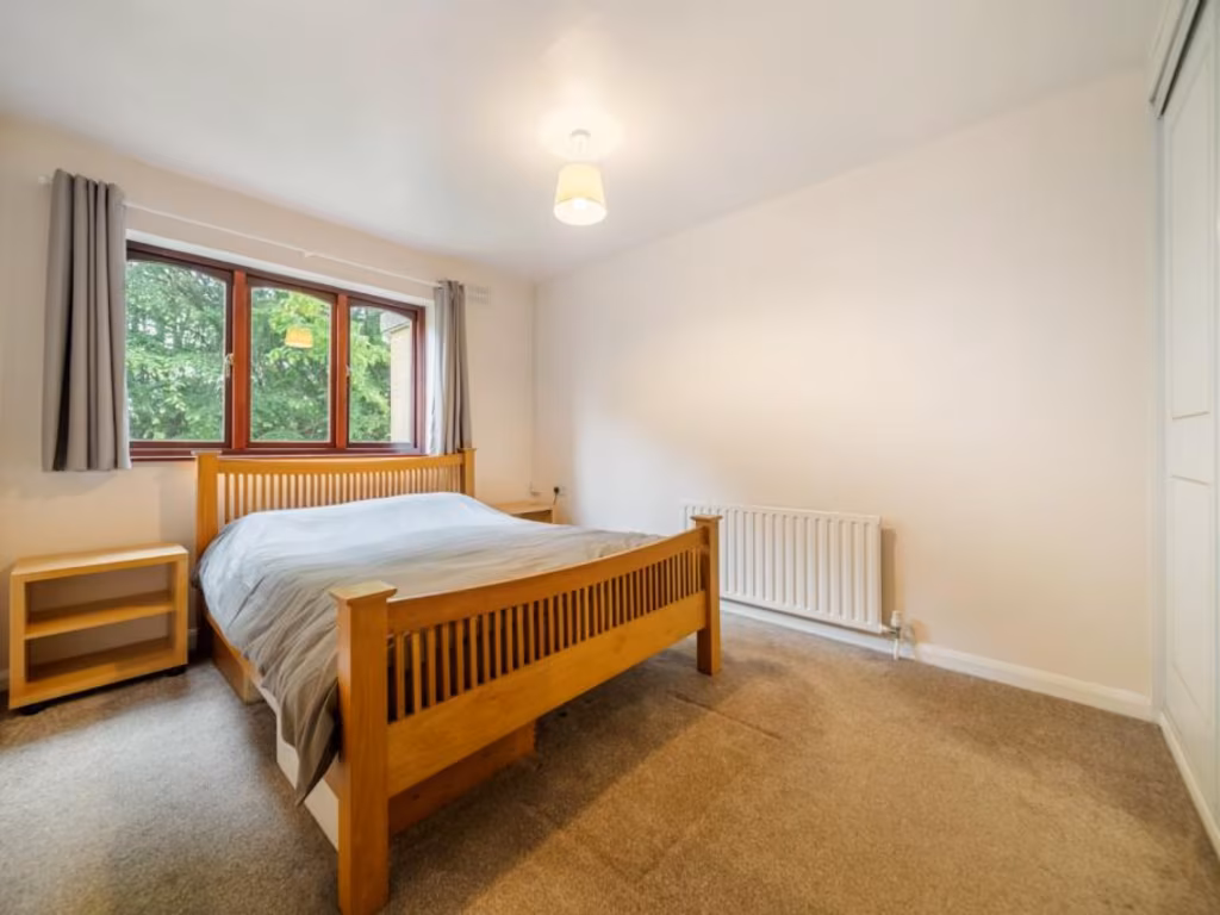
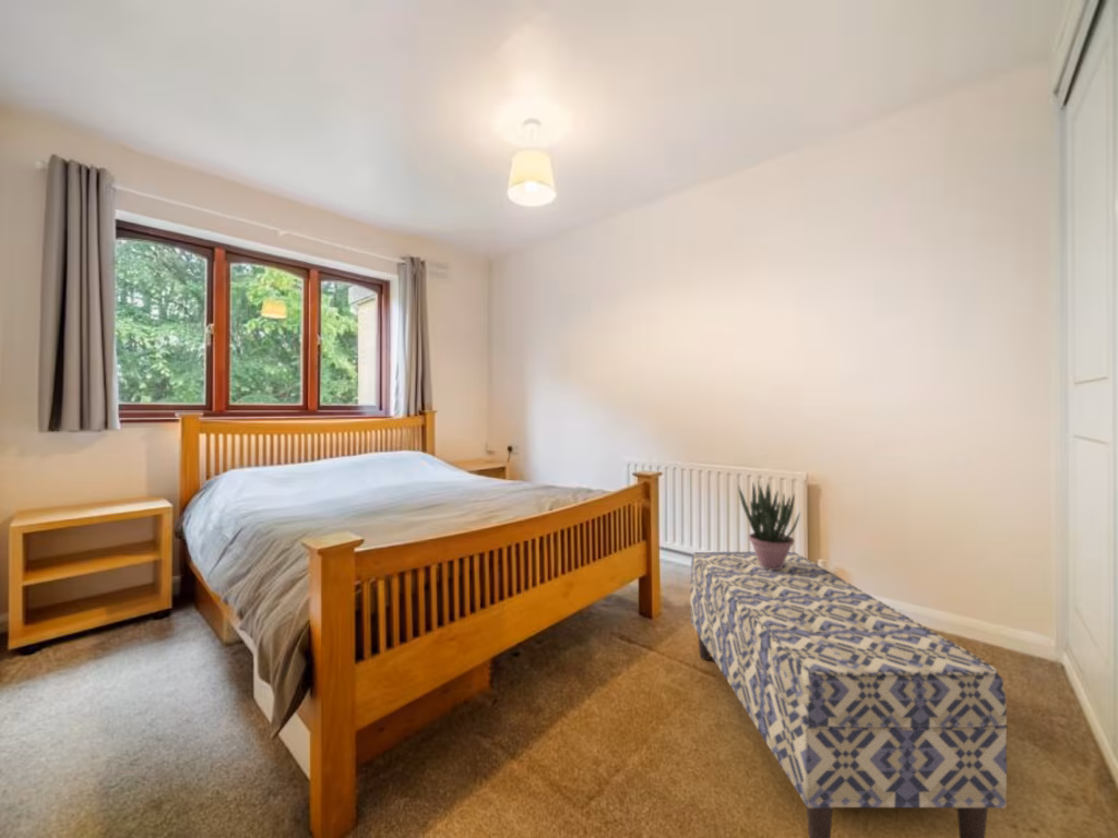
+ potted plant (768, 524)
+ bench (799, 661)
